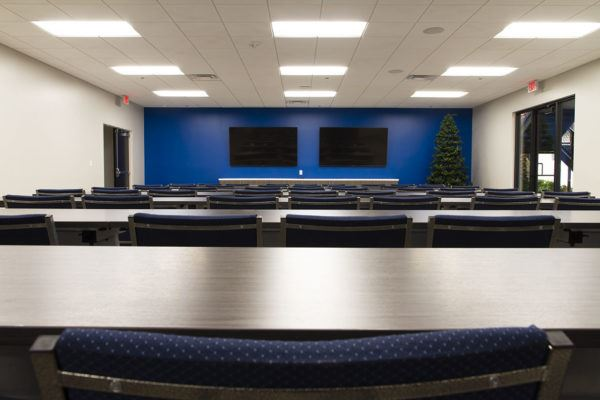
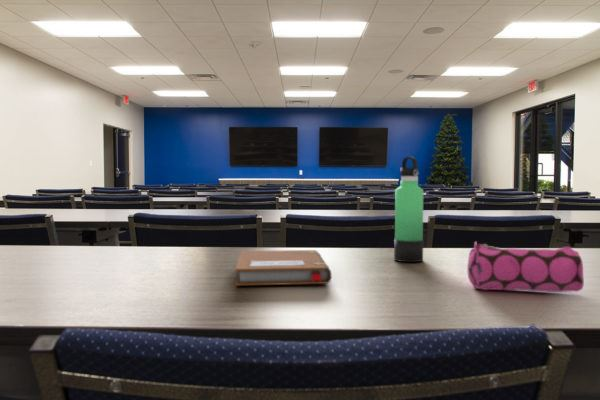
+ pencil case (524, 266)
+ notebook (282, 266)
+ thermos bottle (409, 208)
